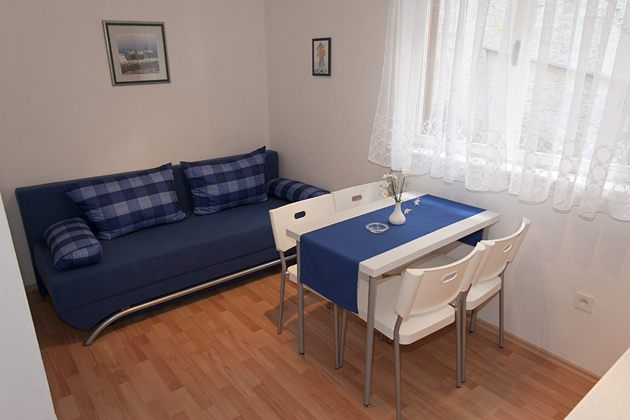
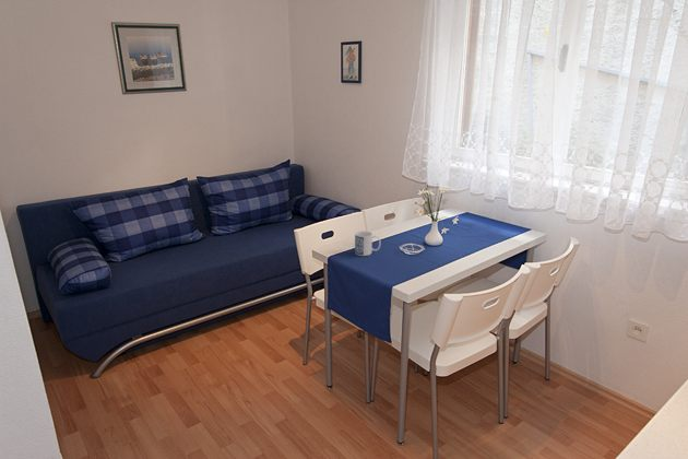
+ mug (367, 243)
